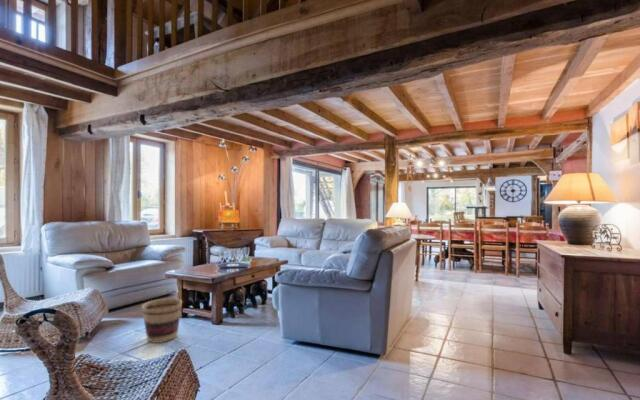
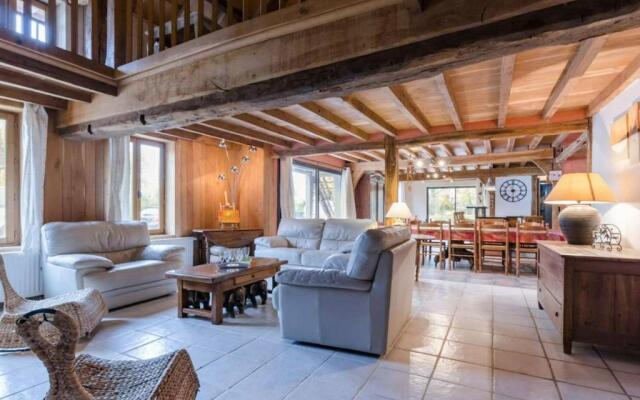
- basket (162, 320)
